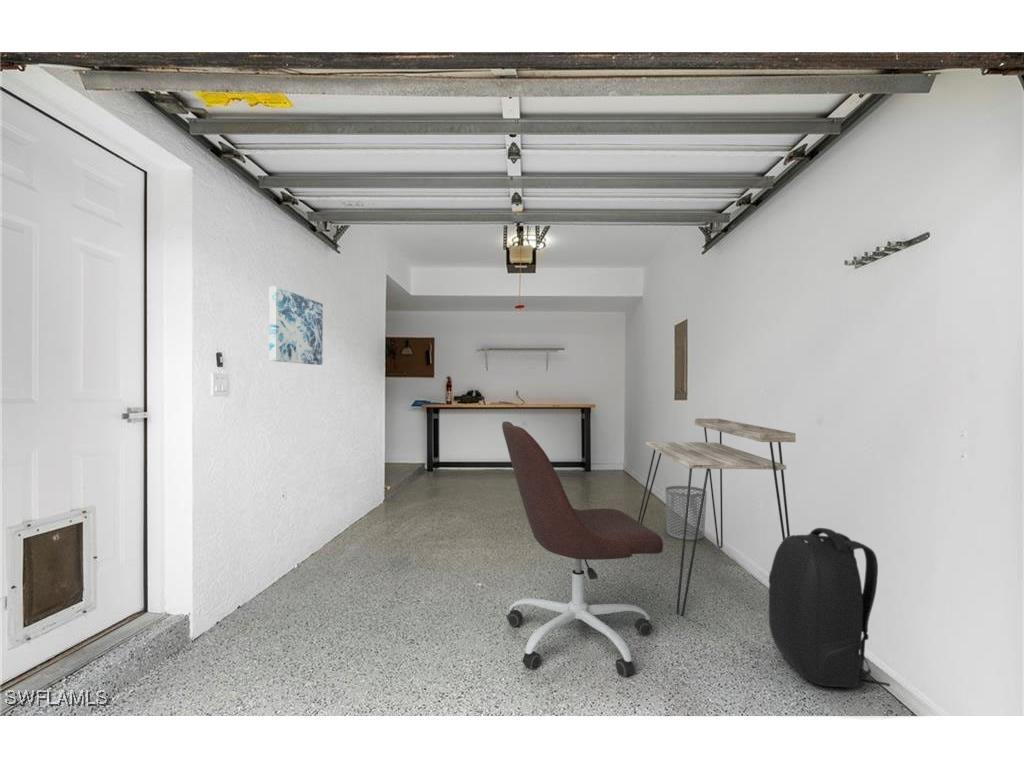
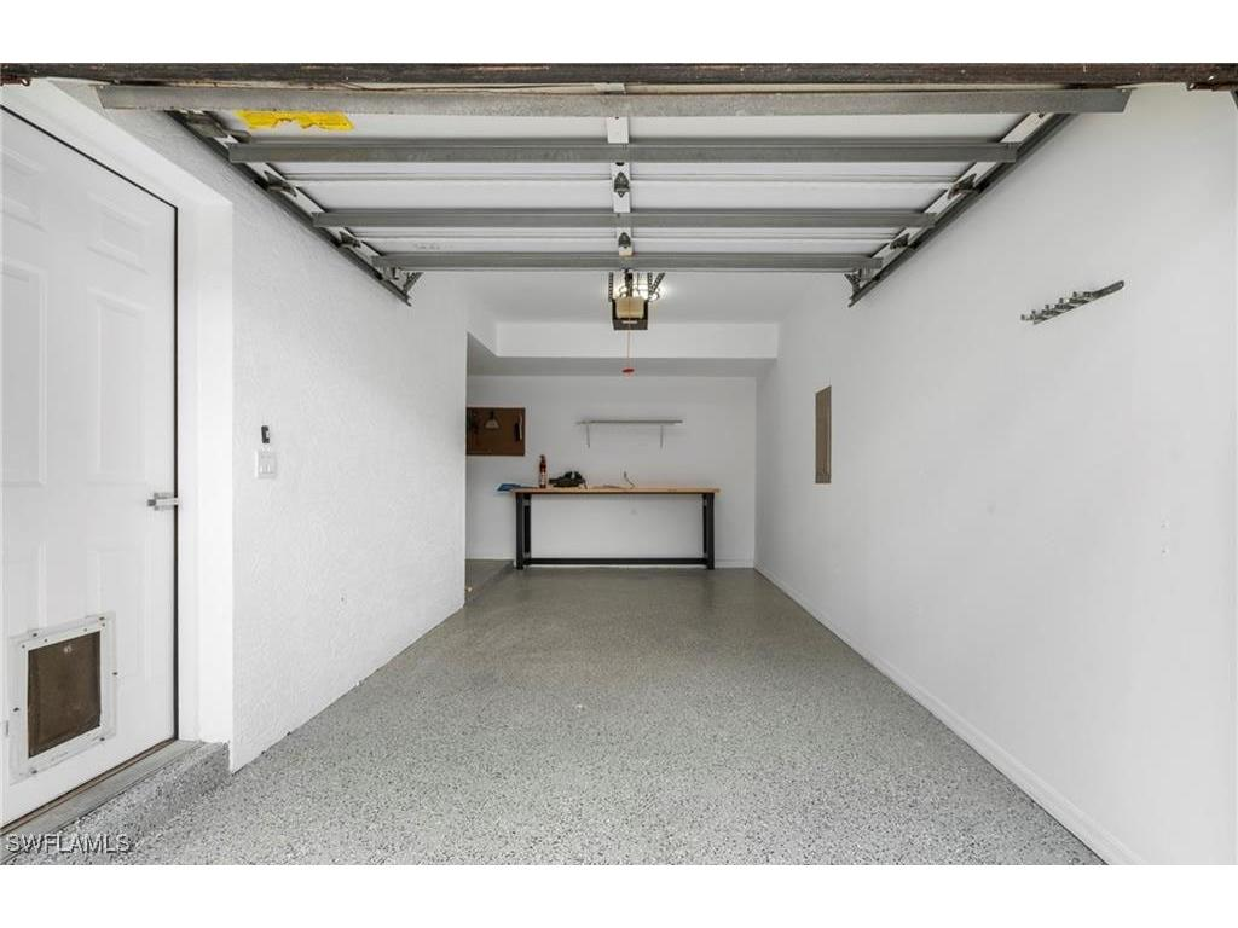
- desk (702, 499)
- wall art (298, 329)
- office chair (579, 531)
- waste bin (685, 512)
- backpack (826, 600)
